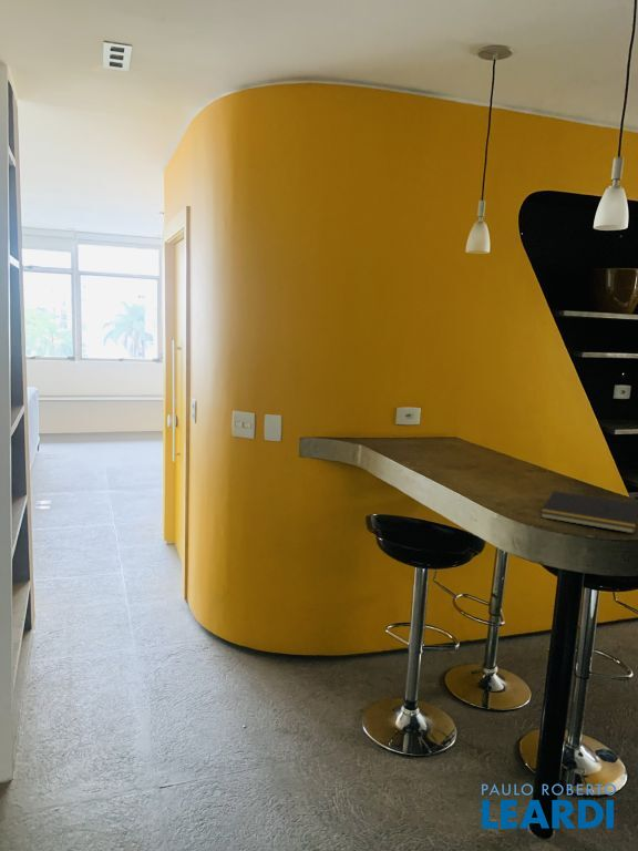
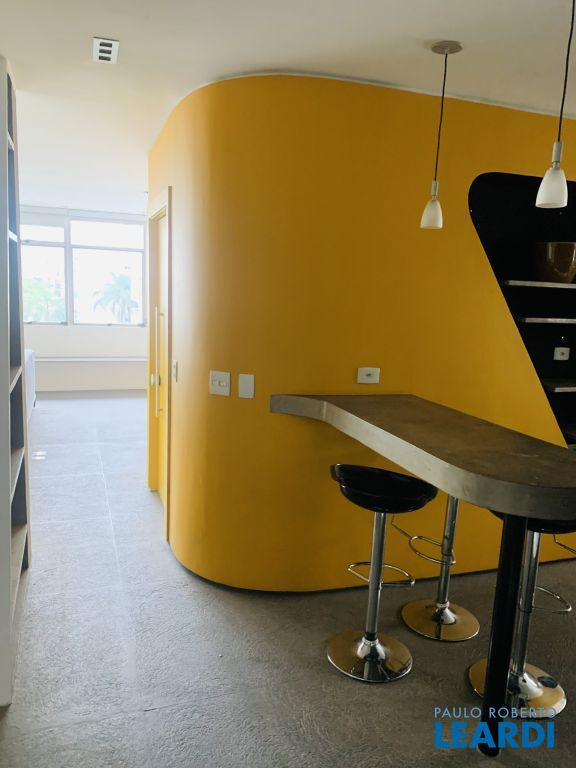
- notepad (590, 510)
